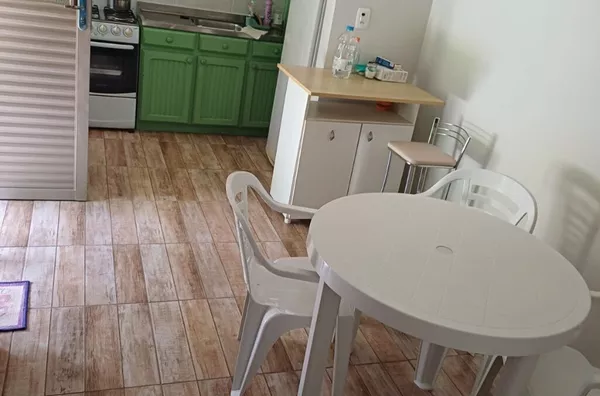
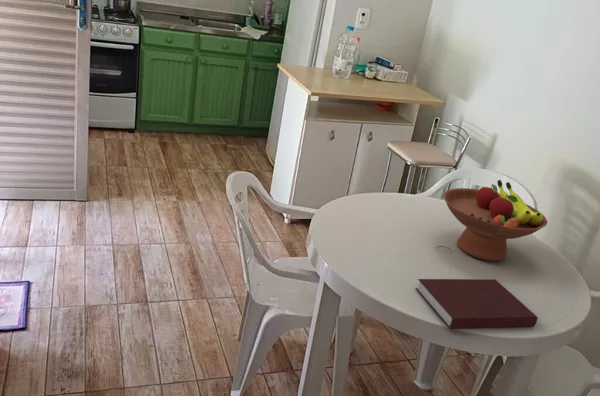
+ notebook (474, 302)
+ fruit bowl (490, 220)
